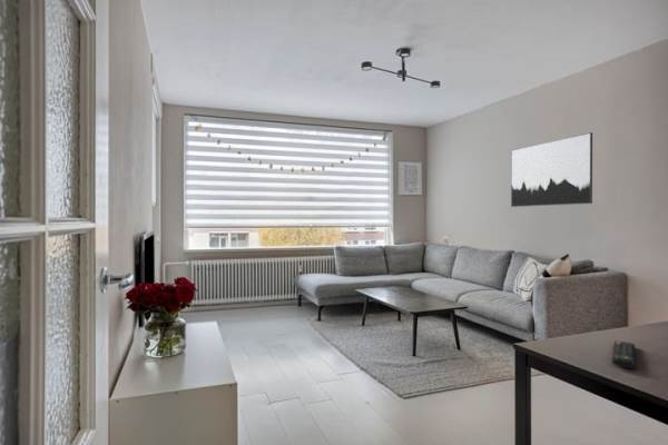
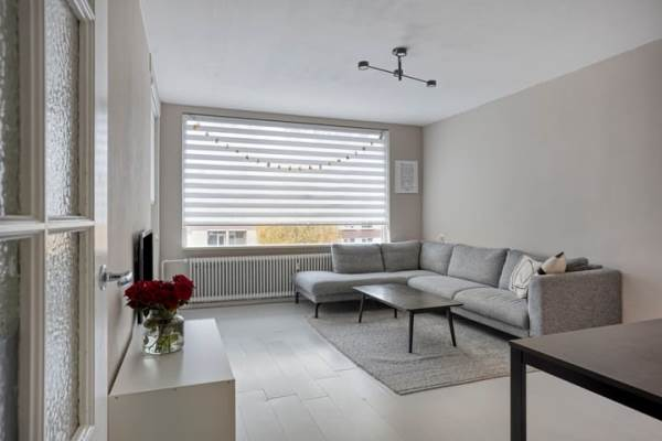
- remote control (623, 353)
- wall art (547, 174)
